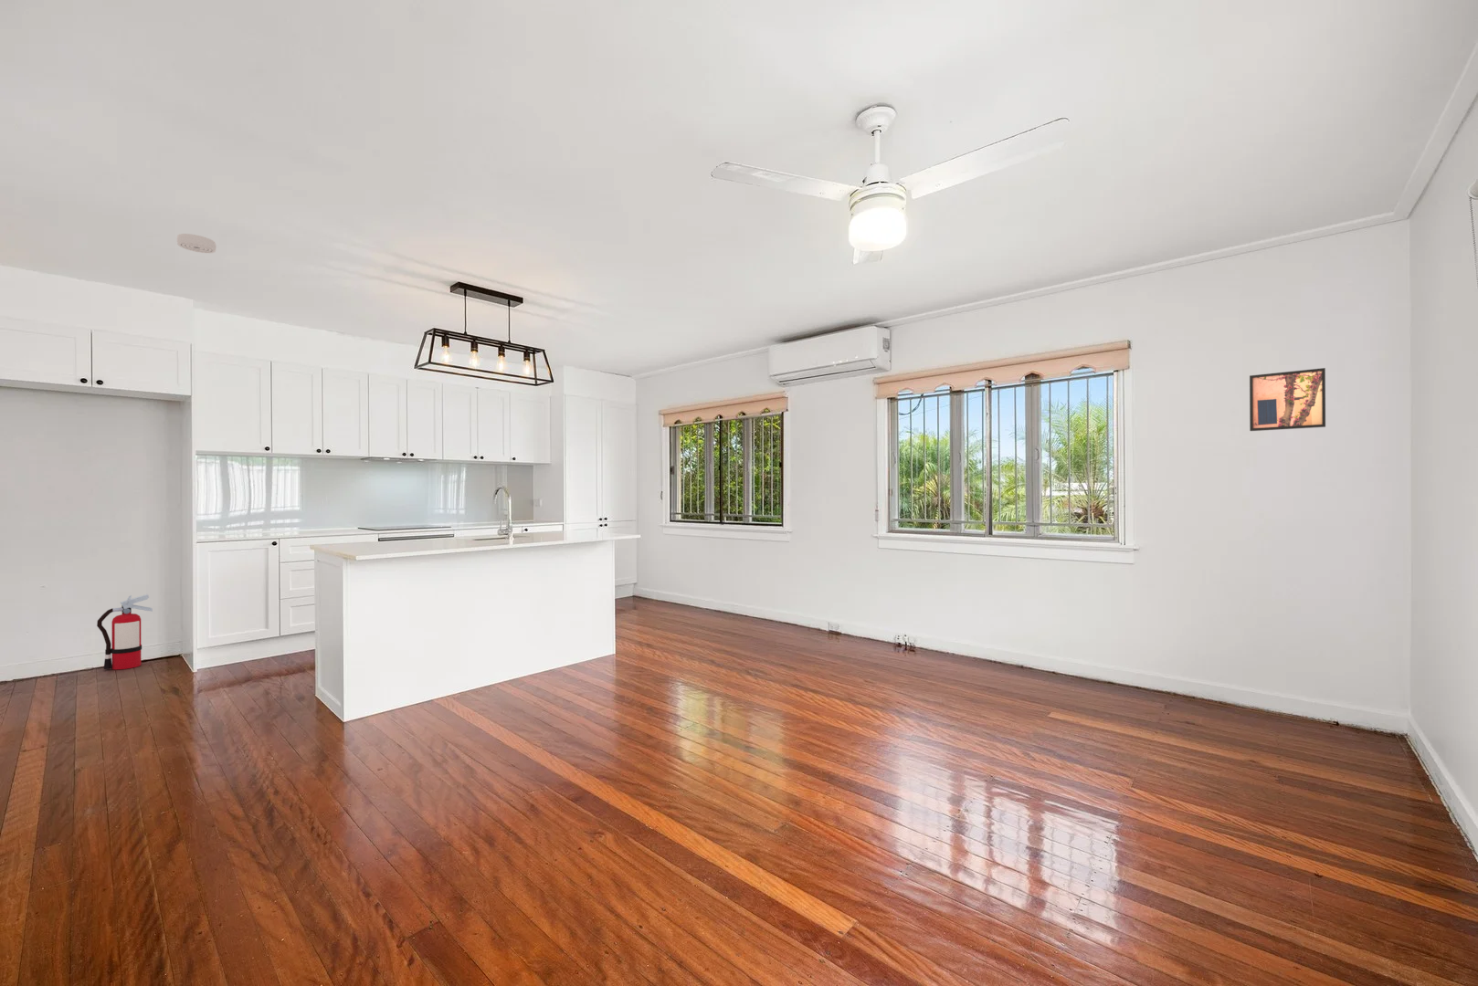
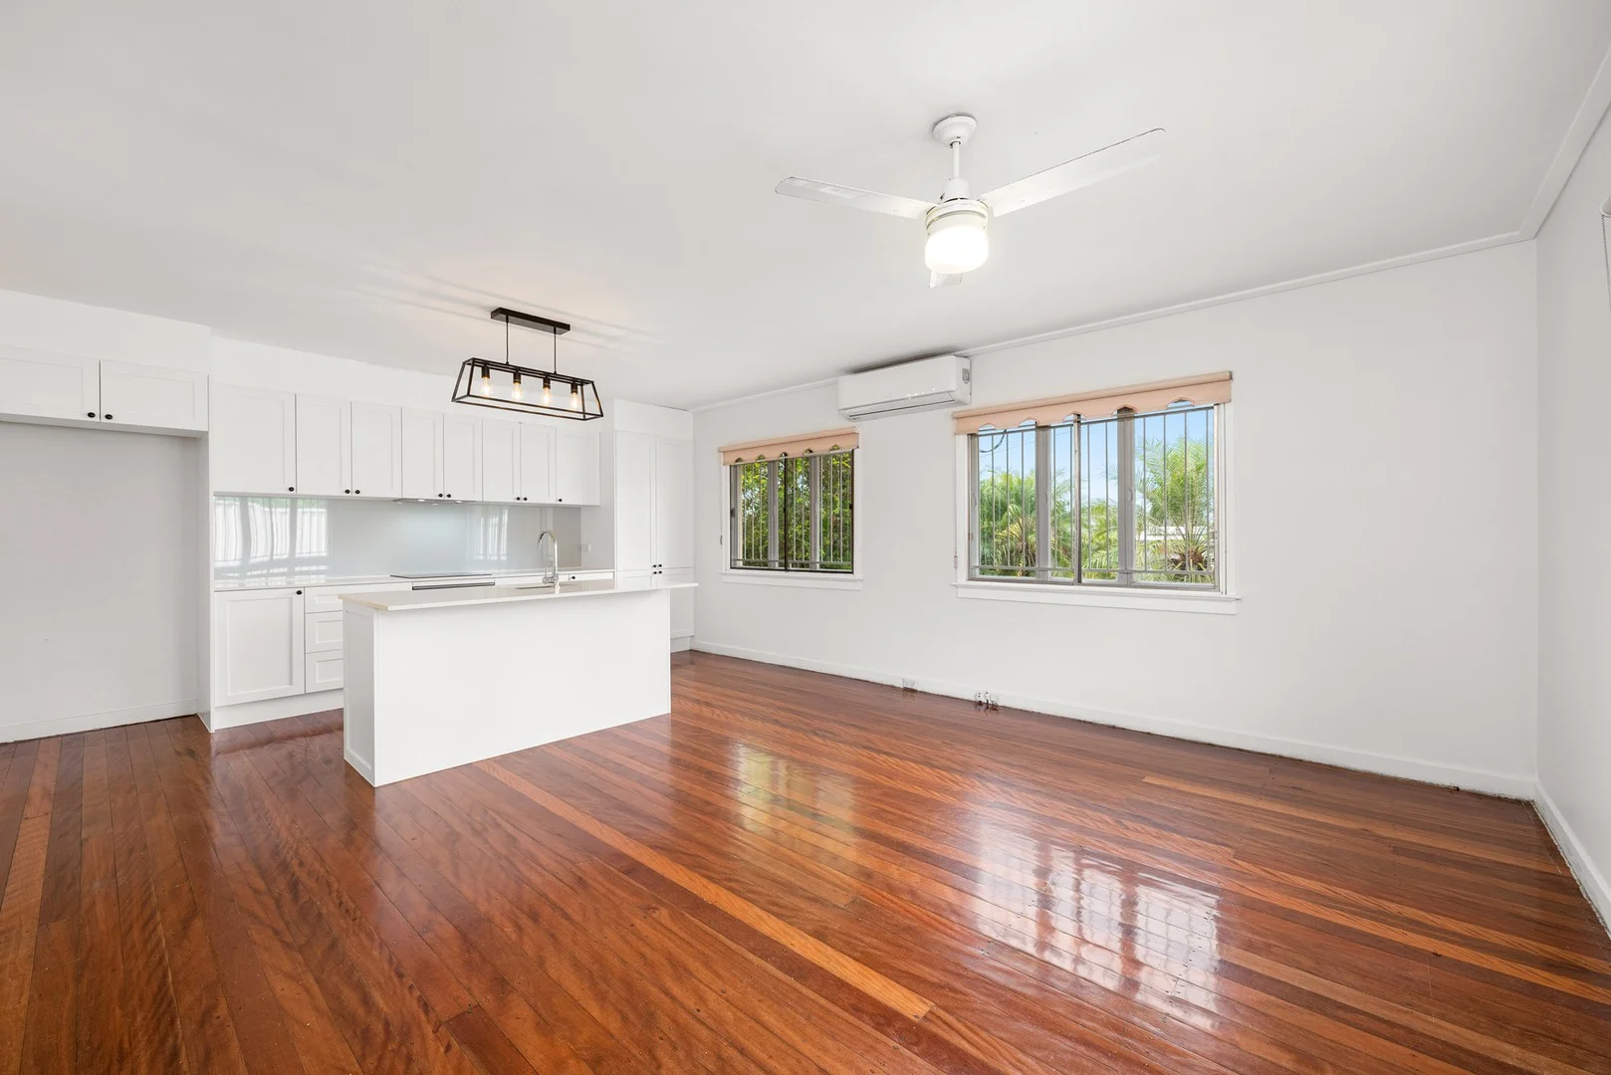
- smoke detector (196, 243)
- wall art (1287, 399)
- fire extinguisher (125, 631)
